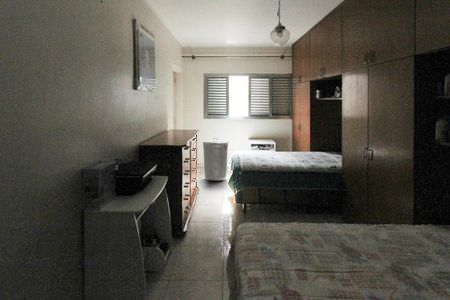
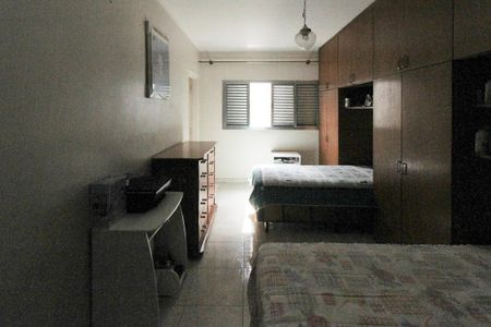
- trash can (215, 158)
